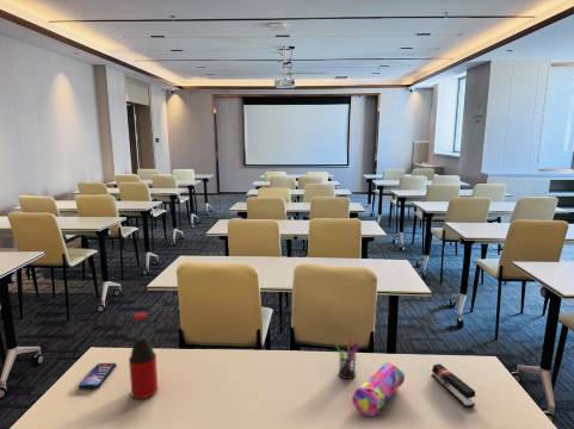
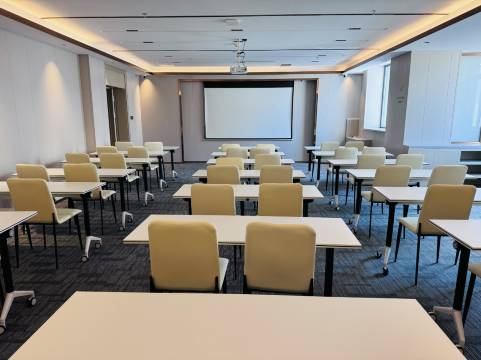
- smartphone (98, 374)
- pen holder (346, 358)
- stapler (452, 383)
- bottle (142, 354)
- pencil case (379, 387)
